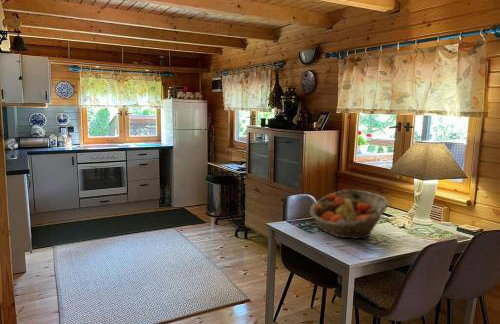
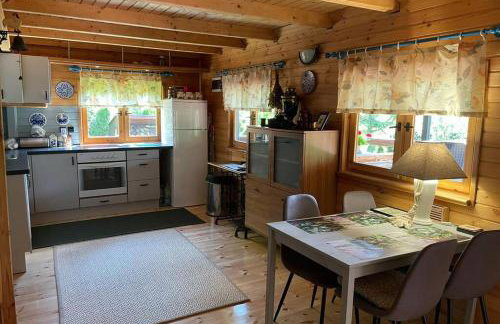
- fruit basket (347, 212)
